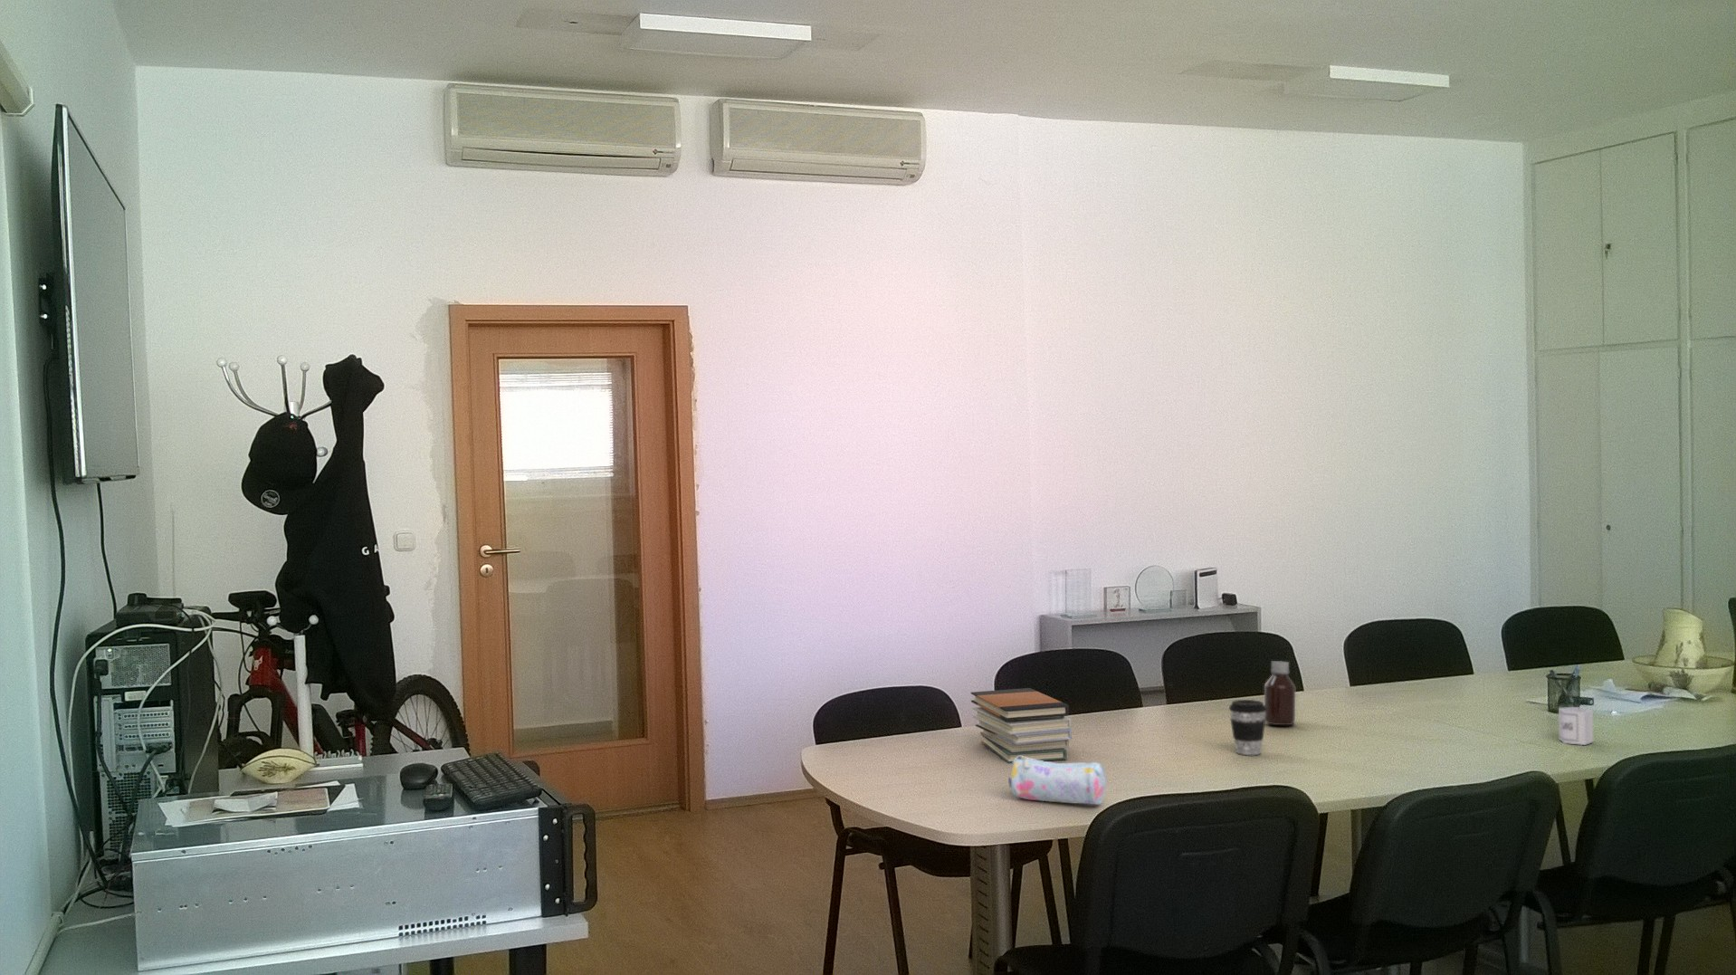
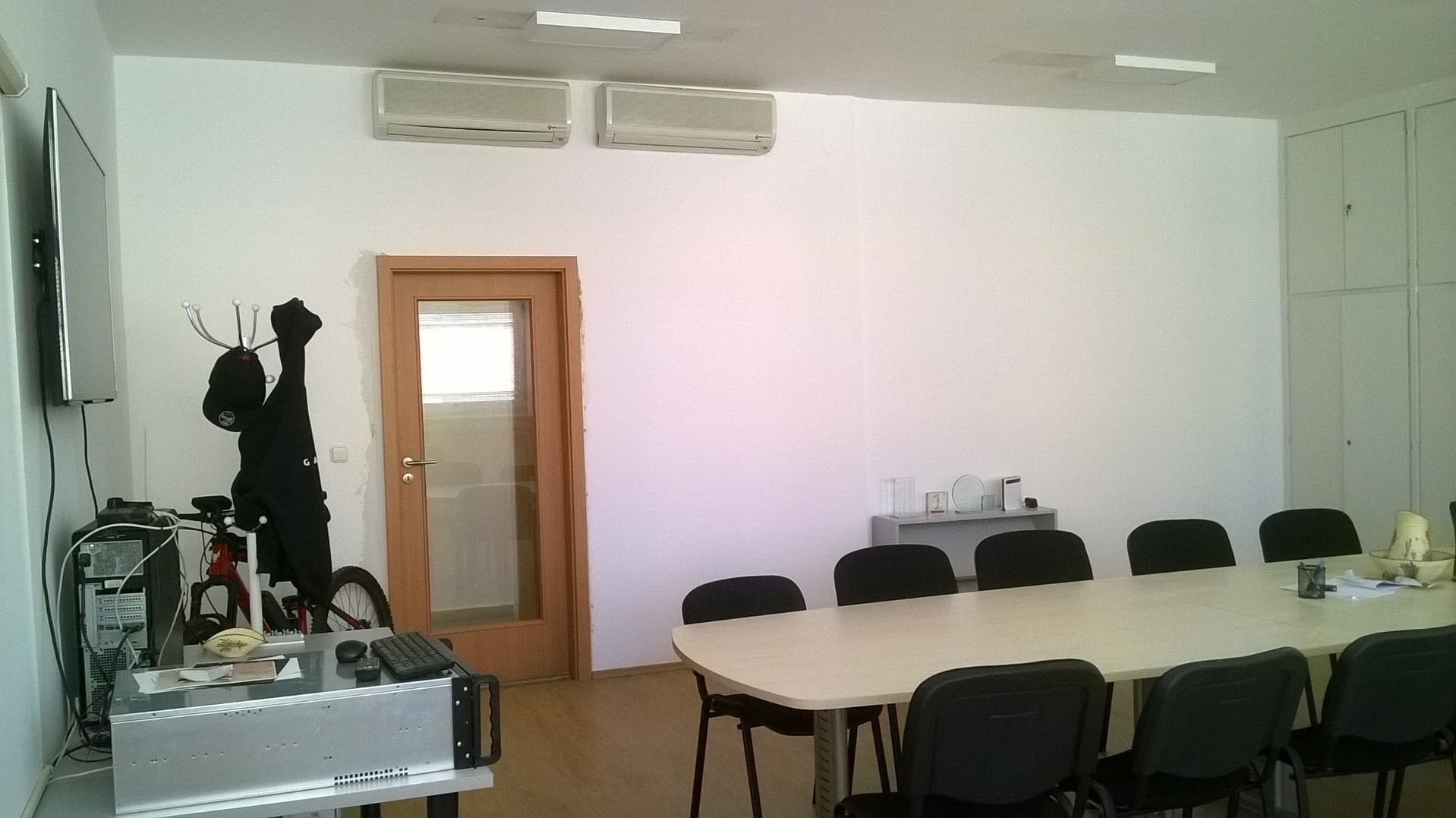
- cup (1577, 725)
- book stack (1021, 725)
- coffee cup (1247, 727)
- pencil case (1058, 780)
- bottle (1279, 693)
